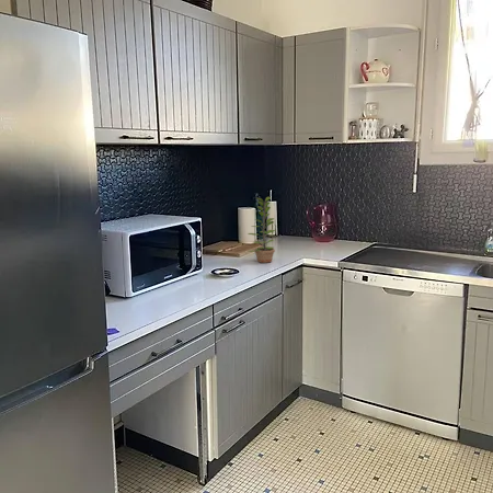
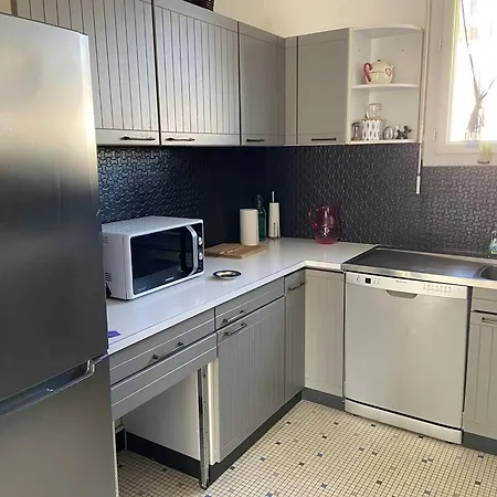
- plant (262, 229)
